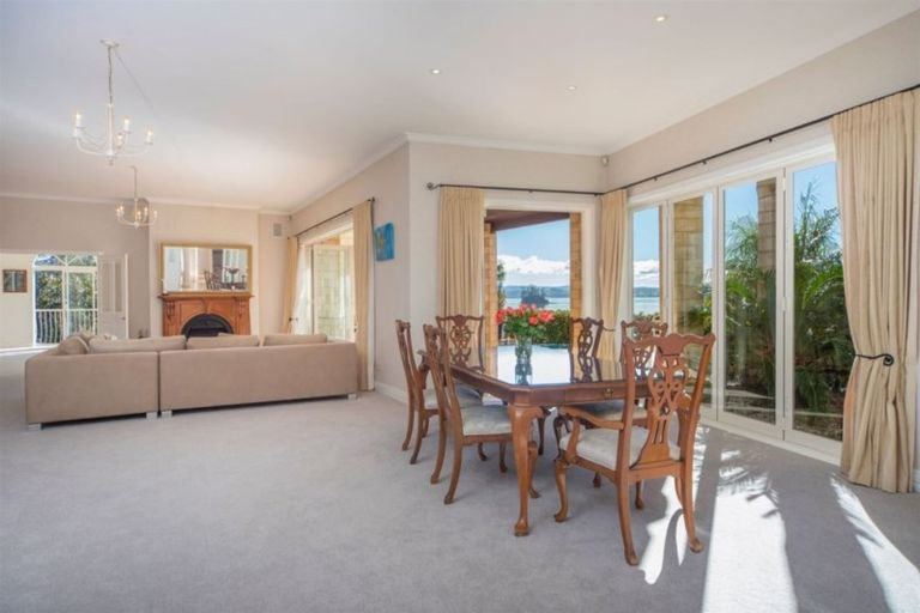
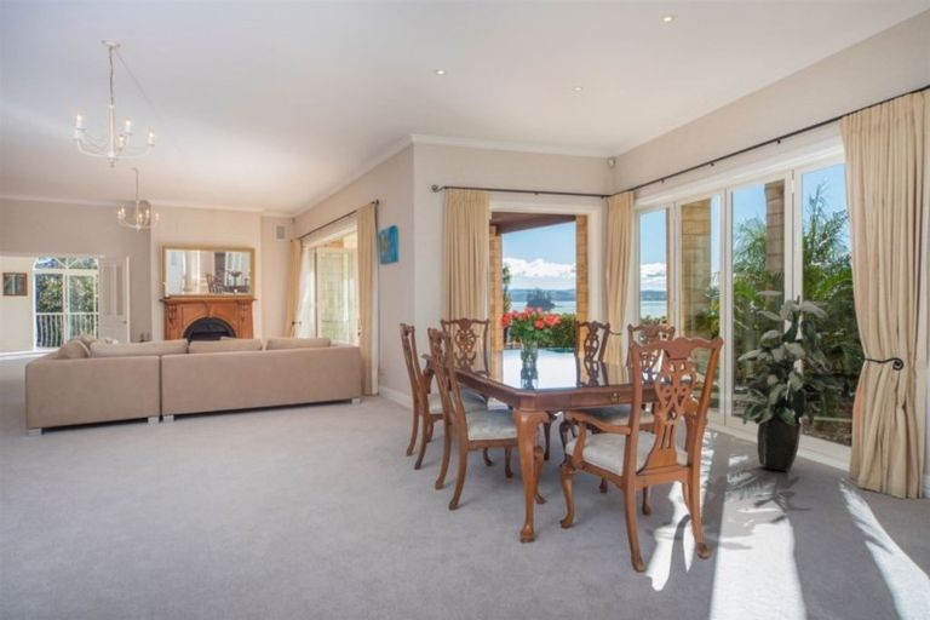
+ indoor plant (781, 379)
